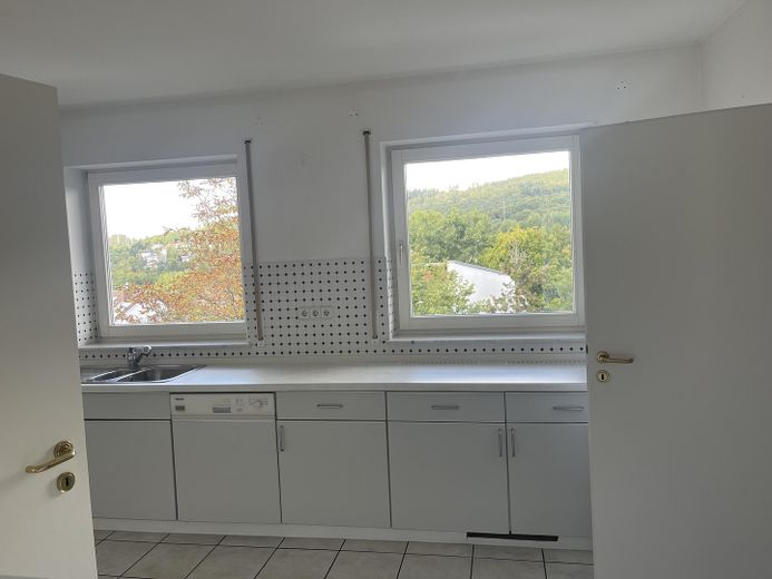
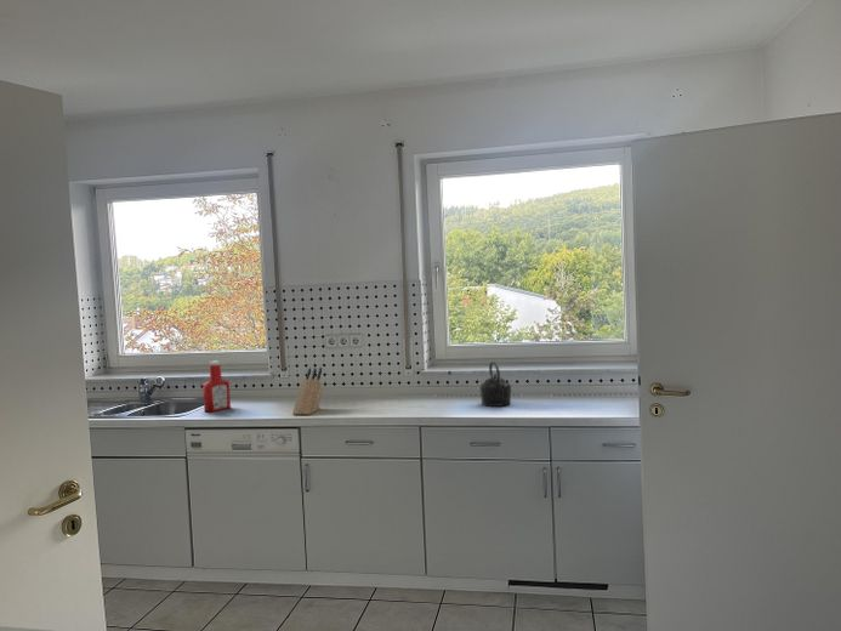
+ kettle (496, 383)
+ knife block (308, 390)
+ soap bottle (216, 385)
